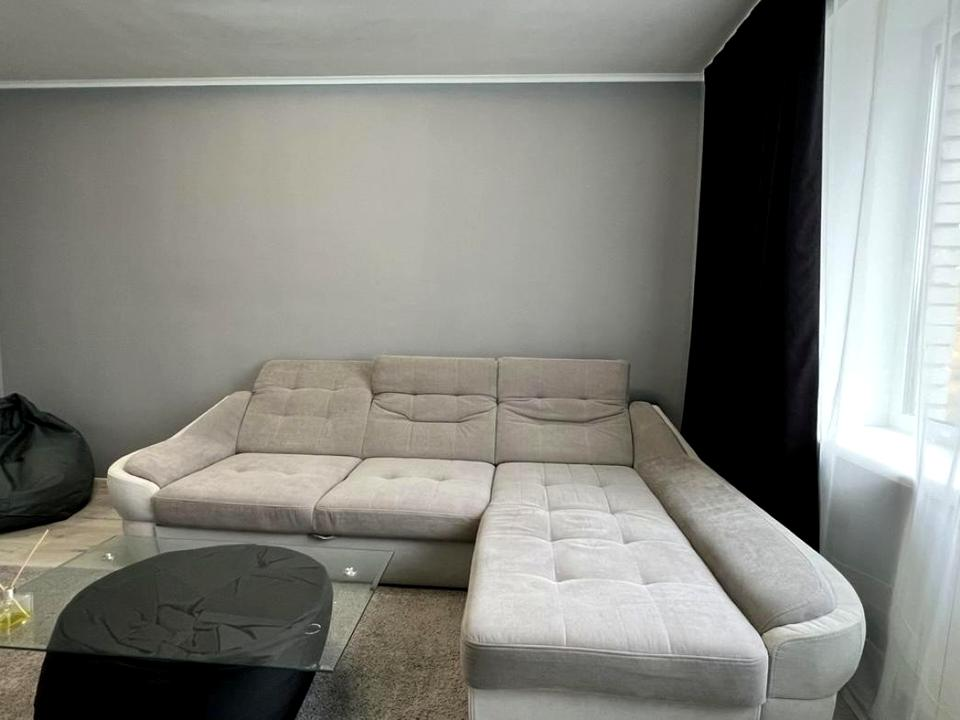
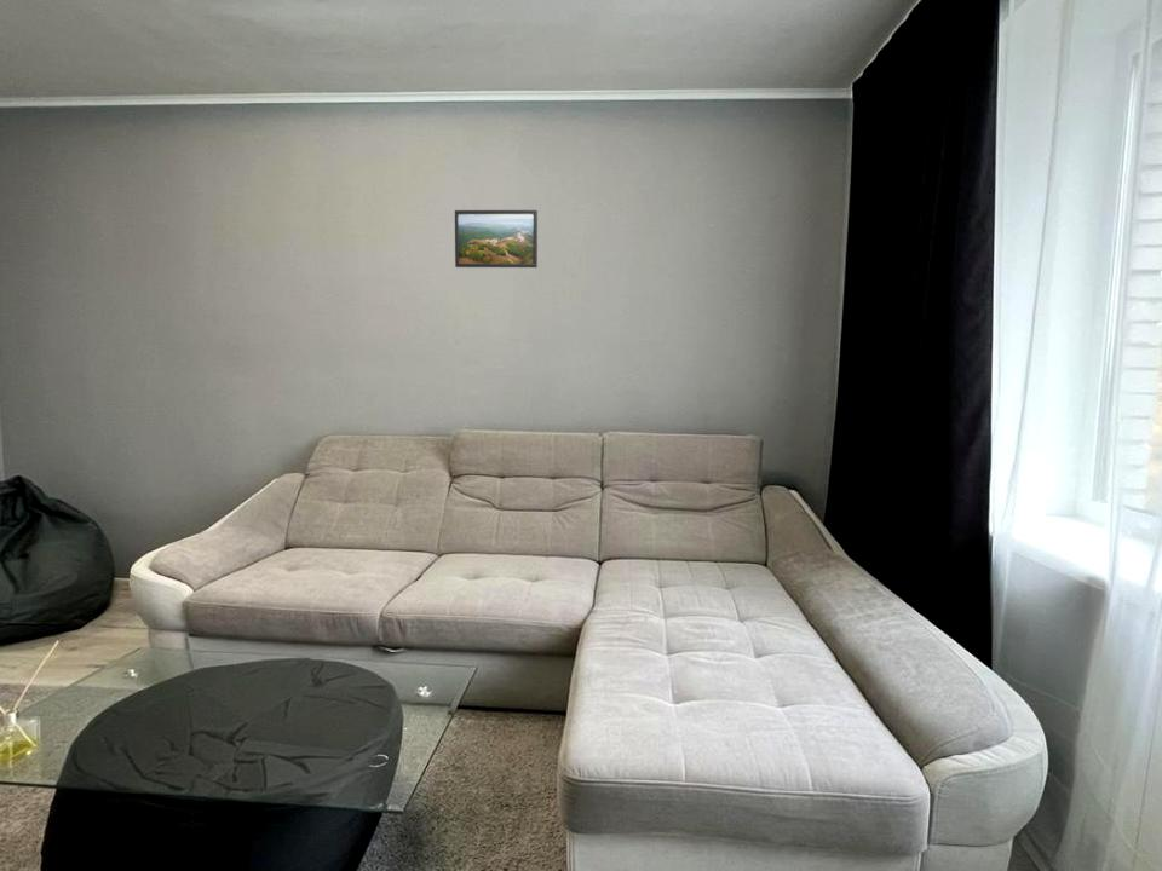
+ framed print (495, 238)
